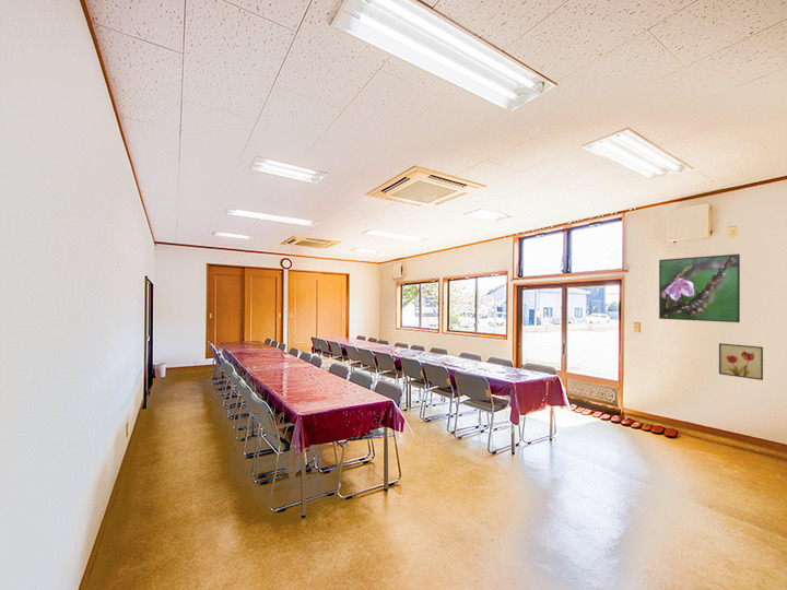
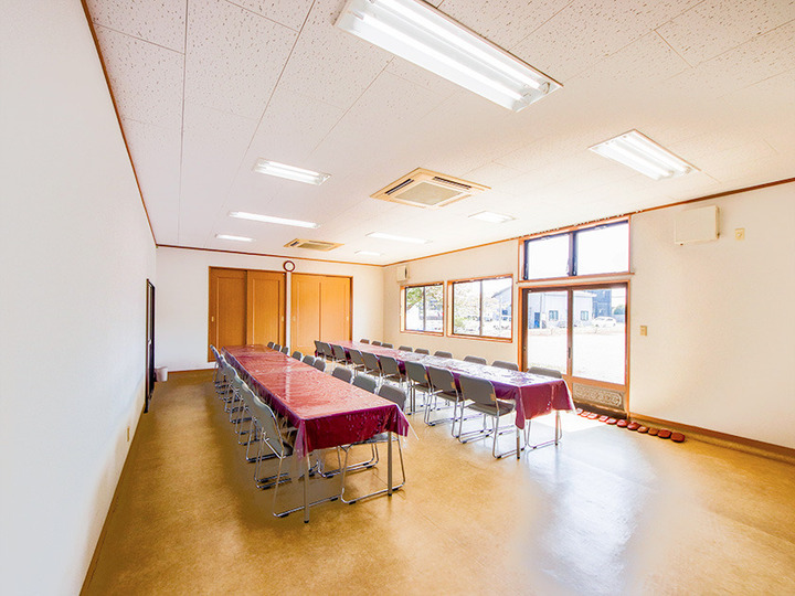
- wall art (740, 361)
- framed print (696, 288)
